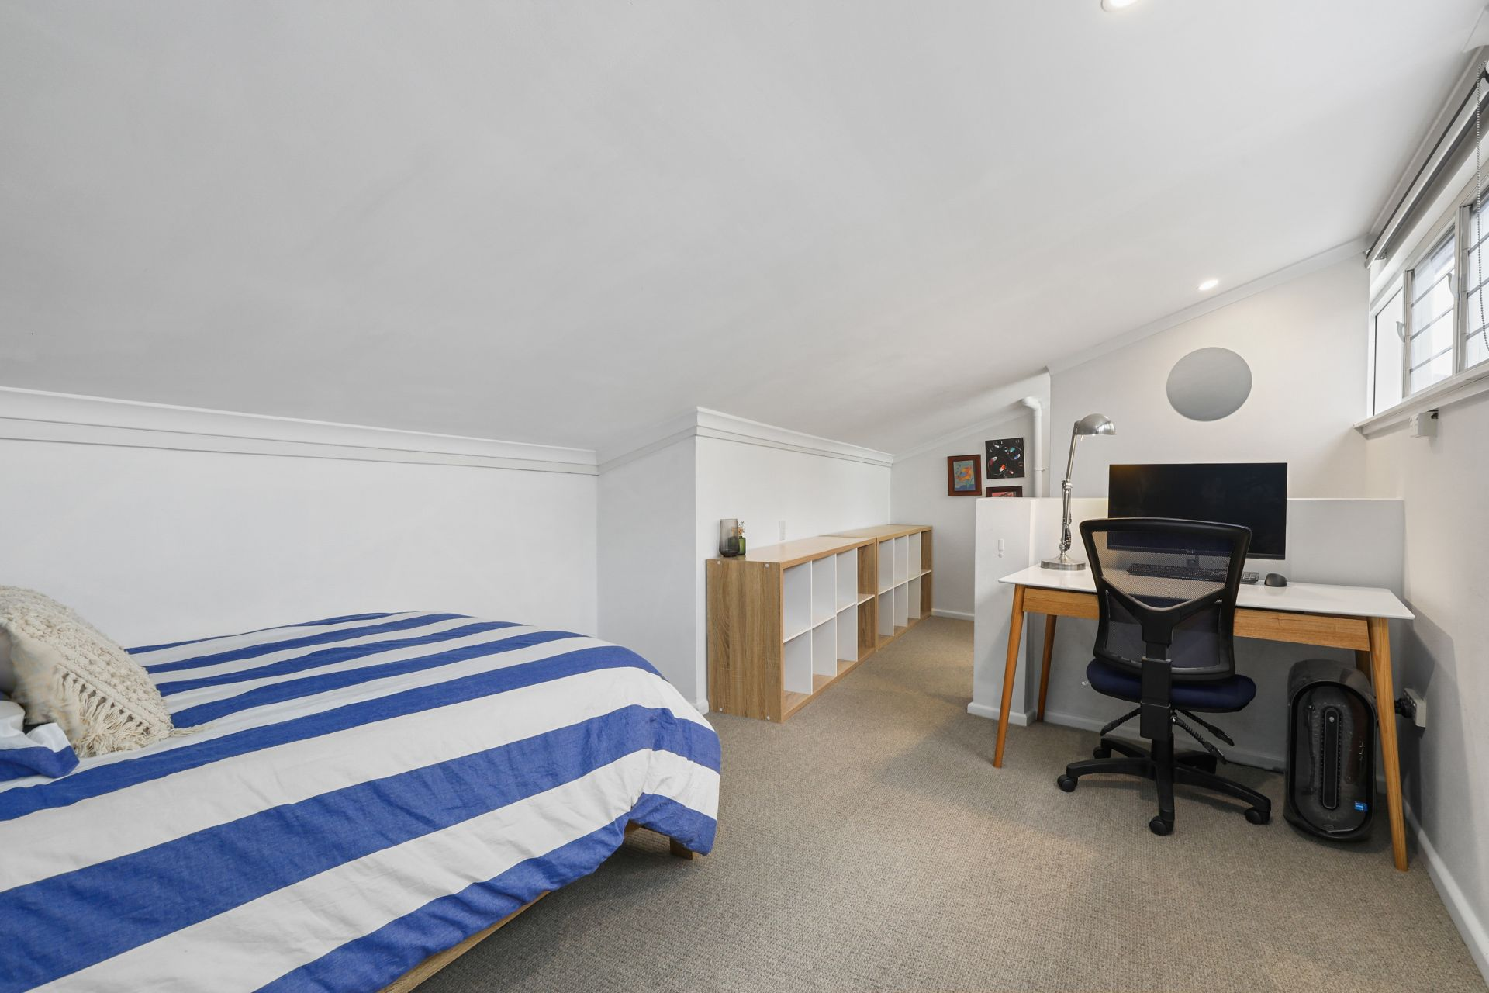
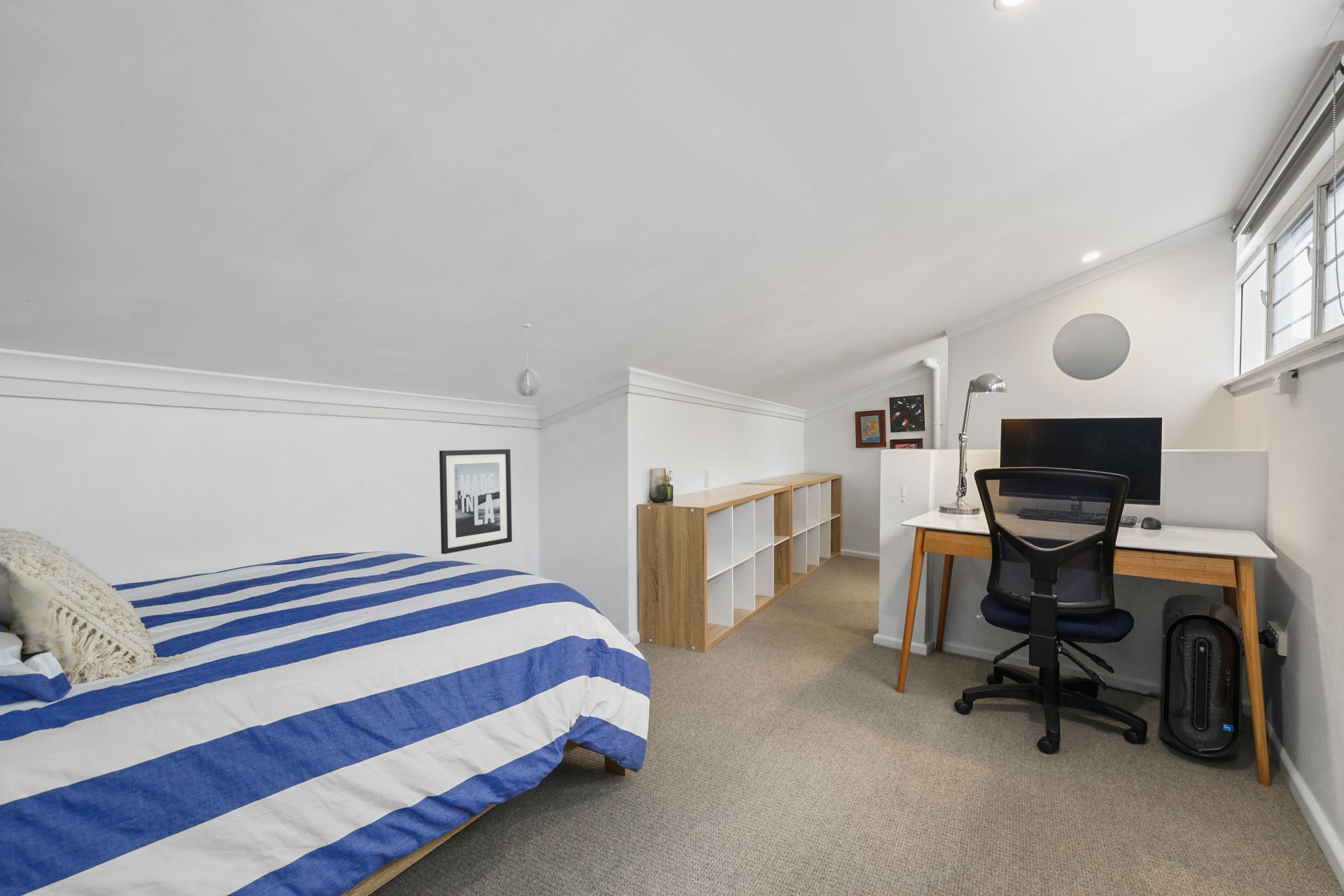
+ wall art (477, 498)
+ pendant light (527, 360)
